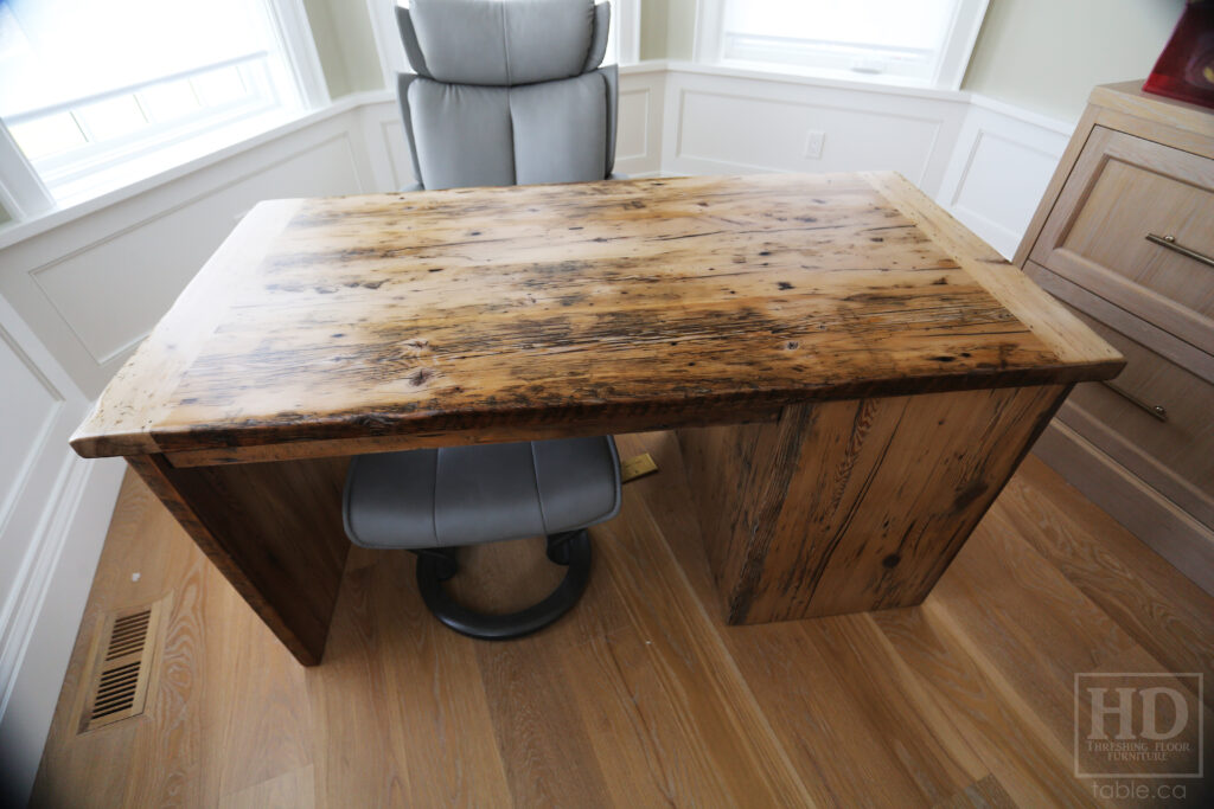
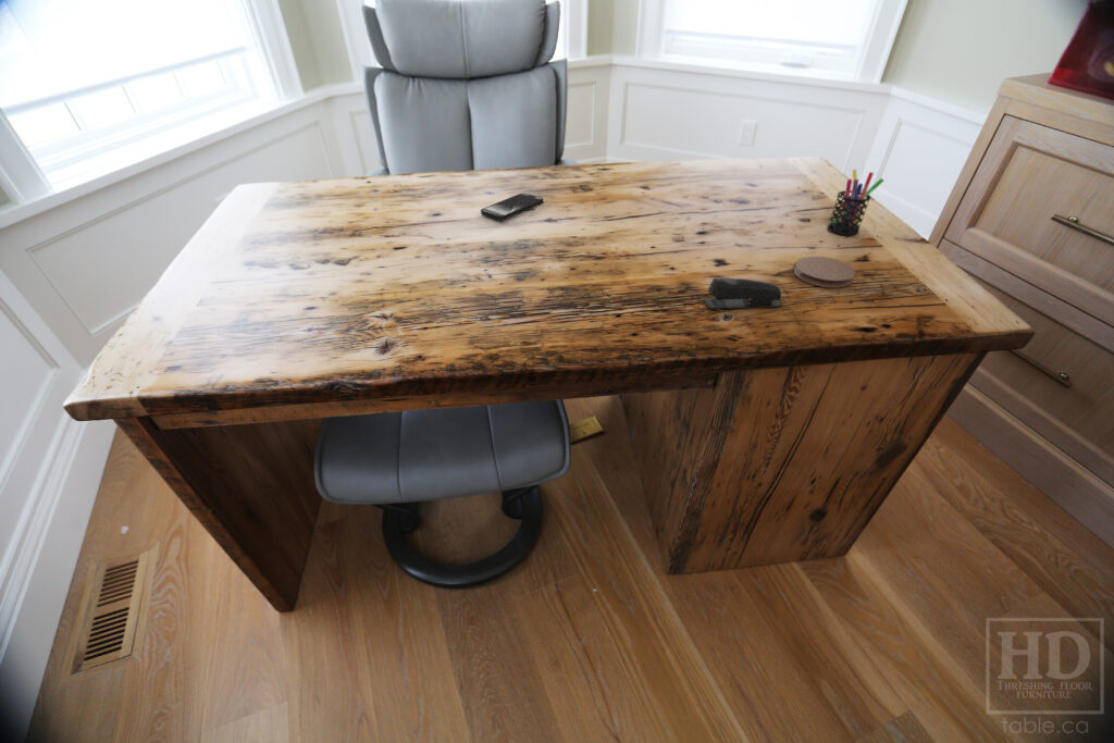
+ pen holder (856, 200)
+ coaster (824, 271)
+ stapler (745, 290)
+ smartphone (512, 206)
